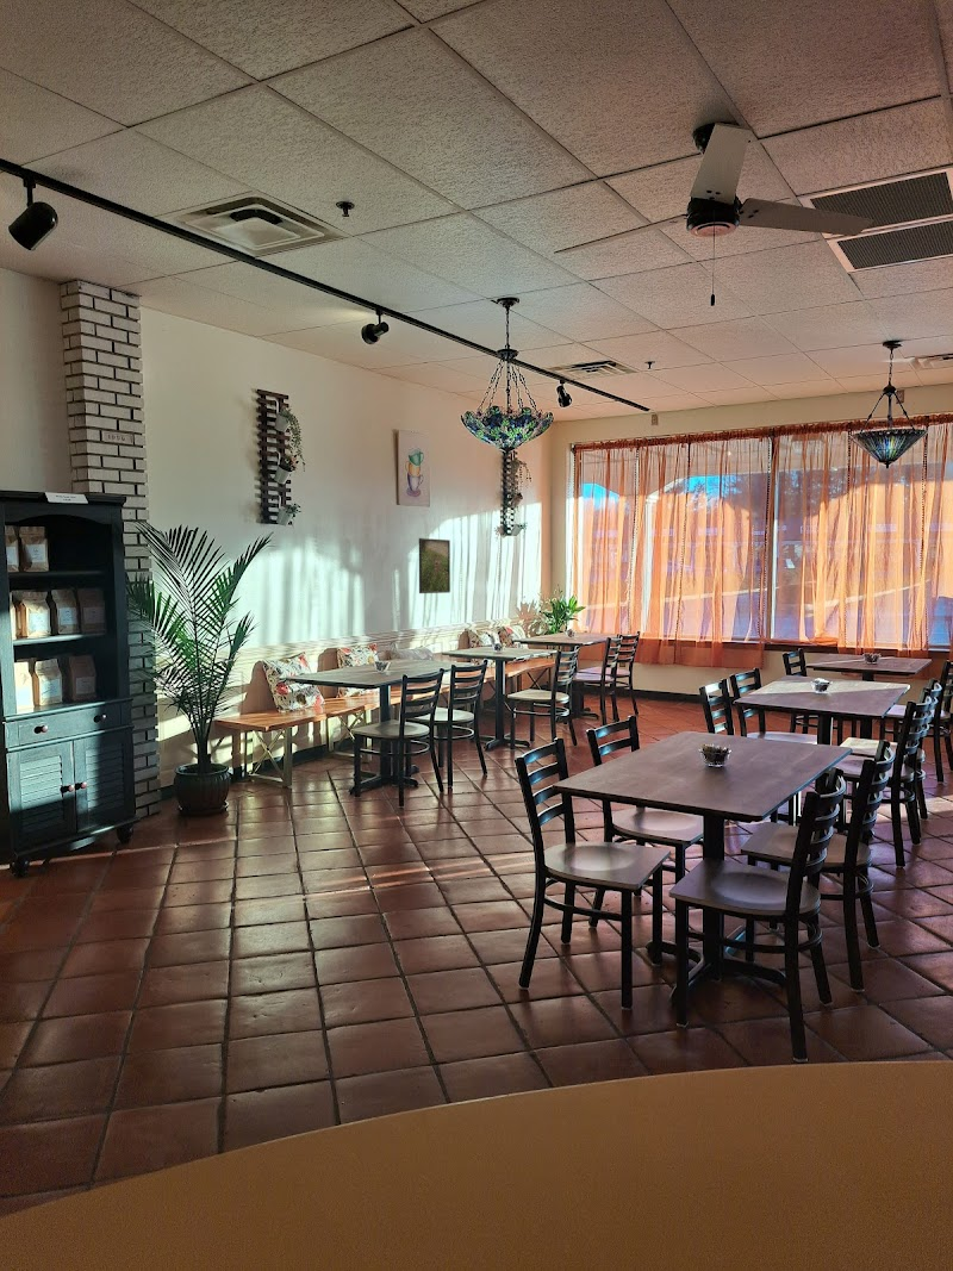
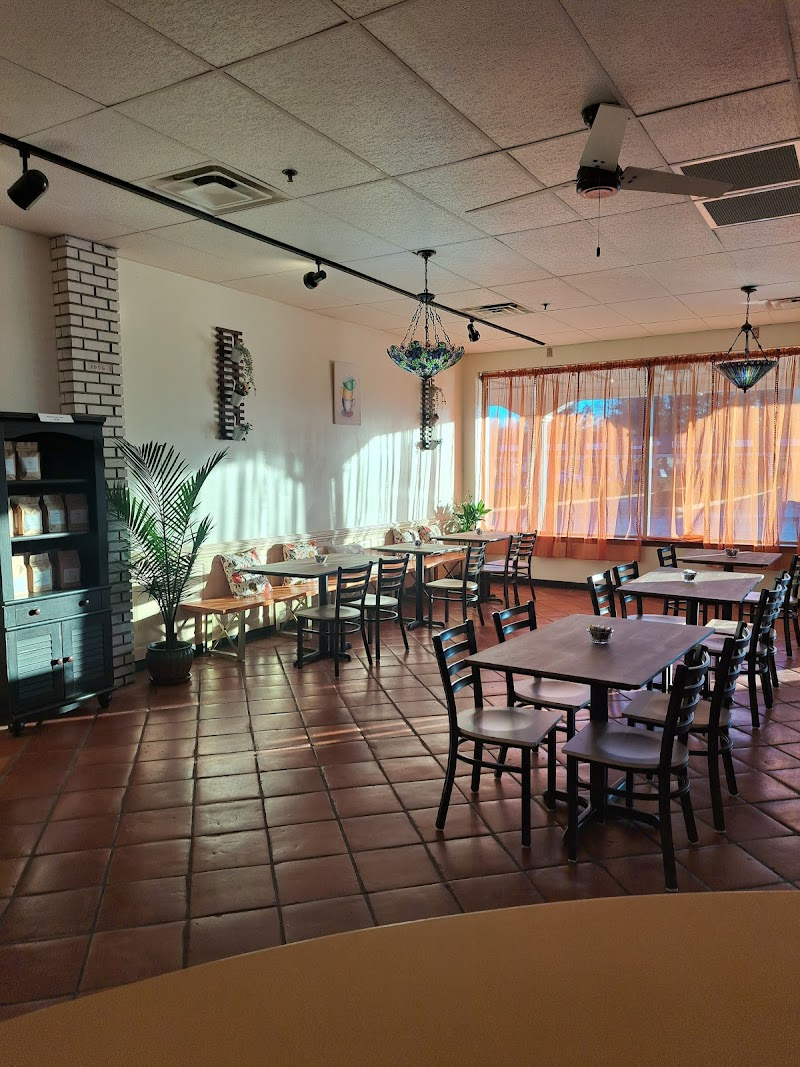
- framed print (435, 566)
